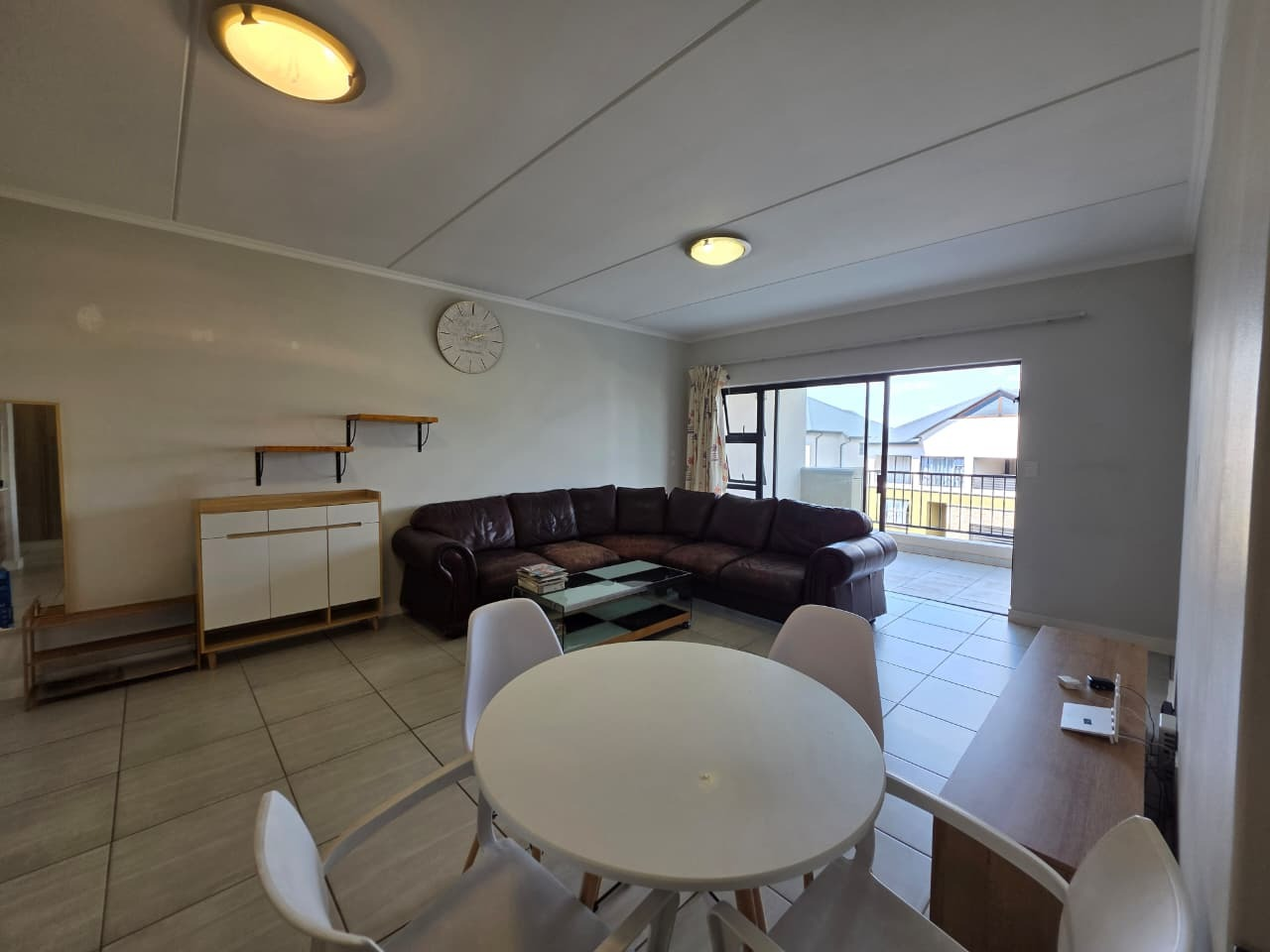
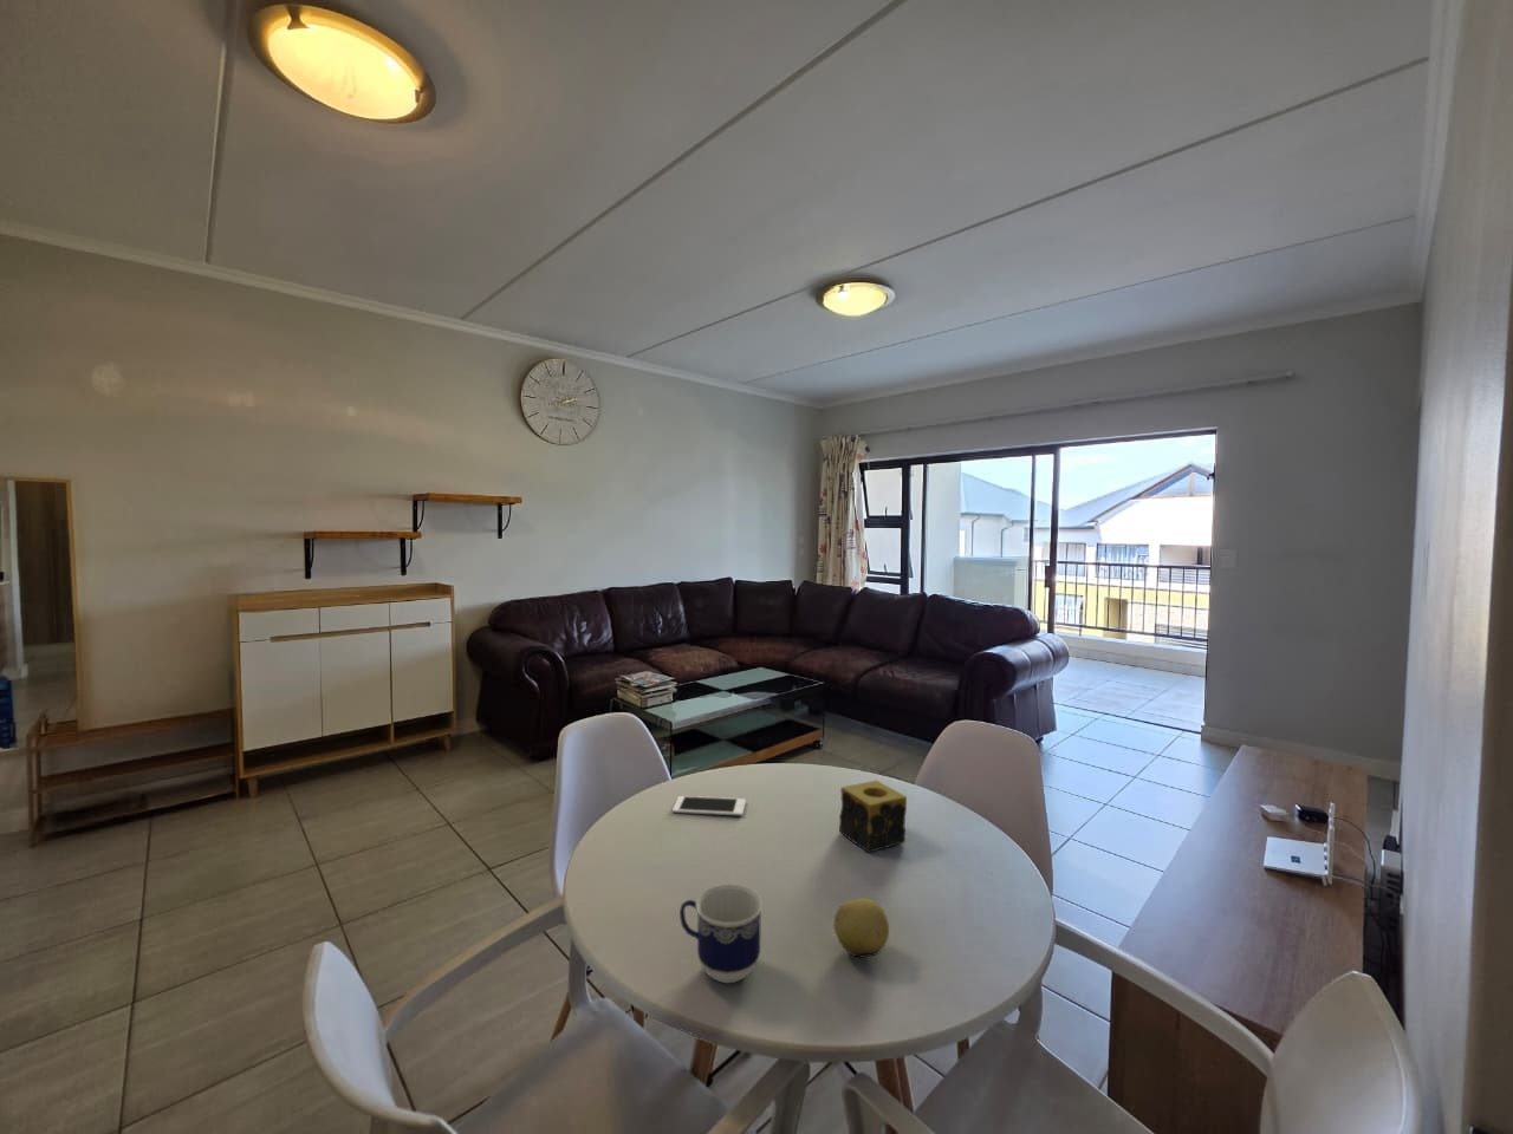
+ cell phone (709, 805)
+ candle (871, 814)
+ fruit (861, 926)
+ cup (718, 933)
